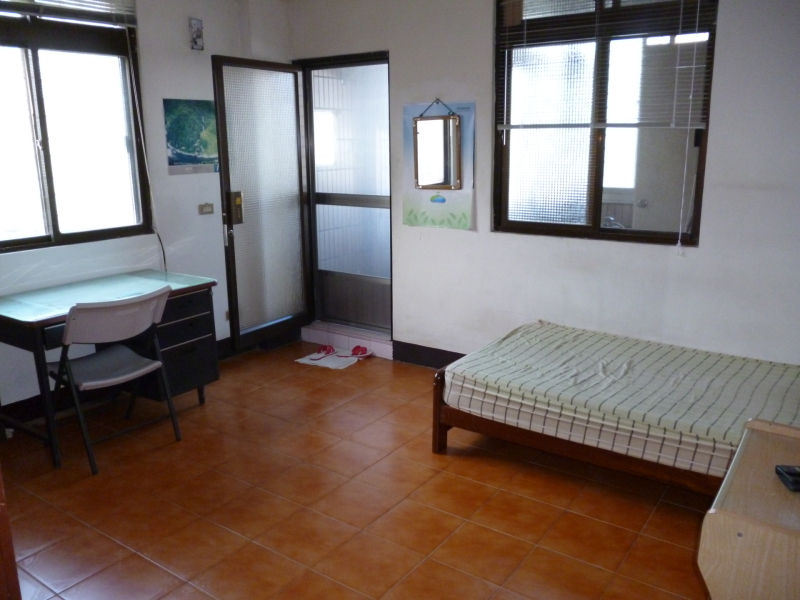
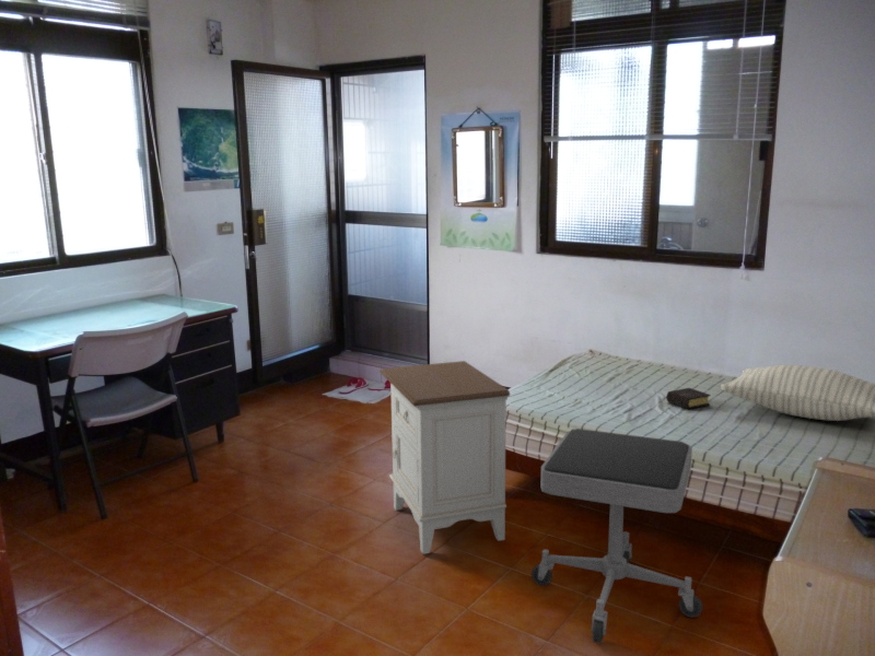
+ nightstand (441, 453)
+ book (687, 398)
+ pillow (808, 391)
+ stool (616, 527)
